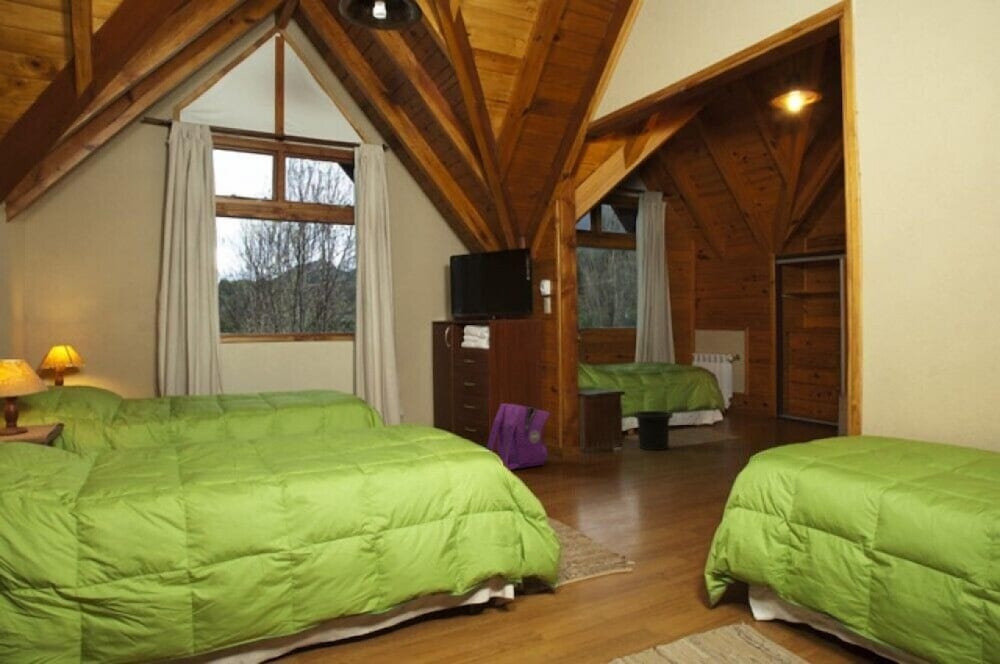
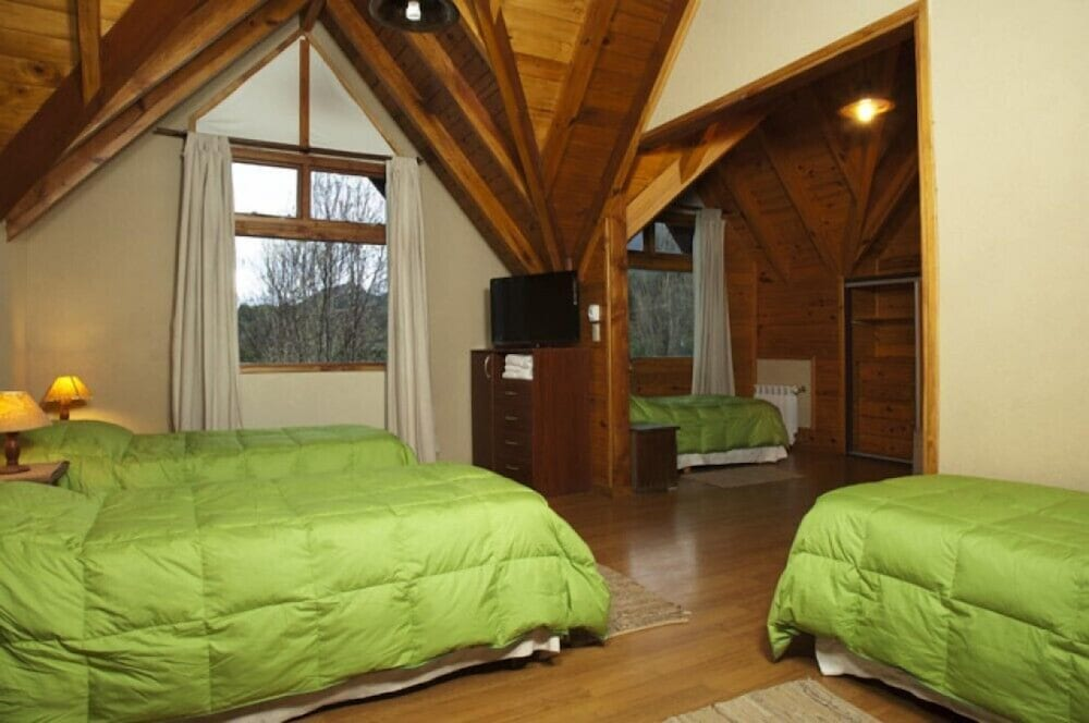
- trash can (653, 430)
- backpack (519, 434)
